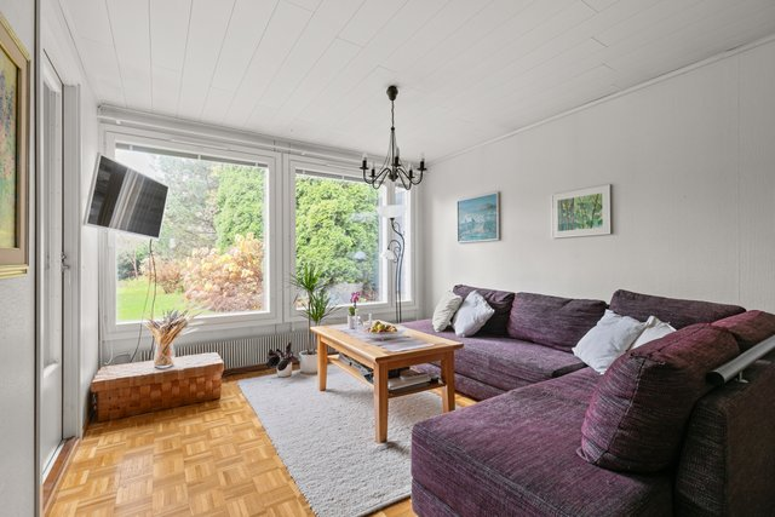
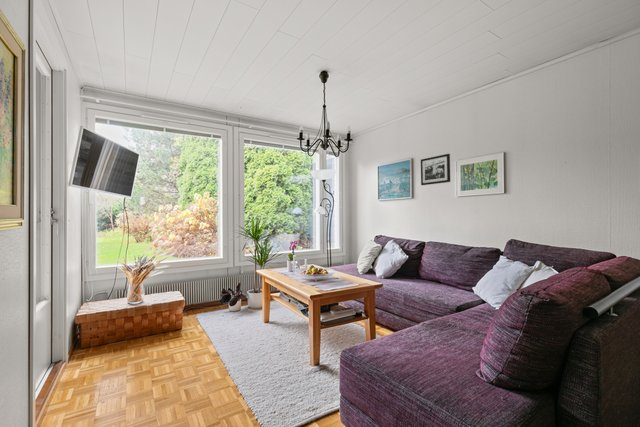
+ picture frame (434, 170)
